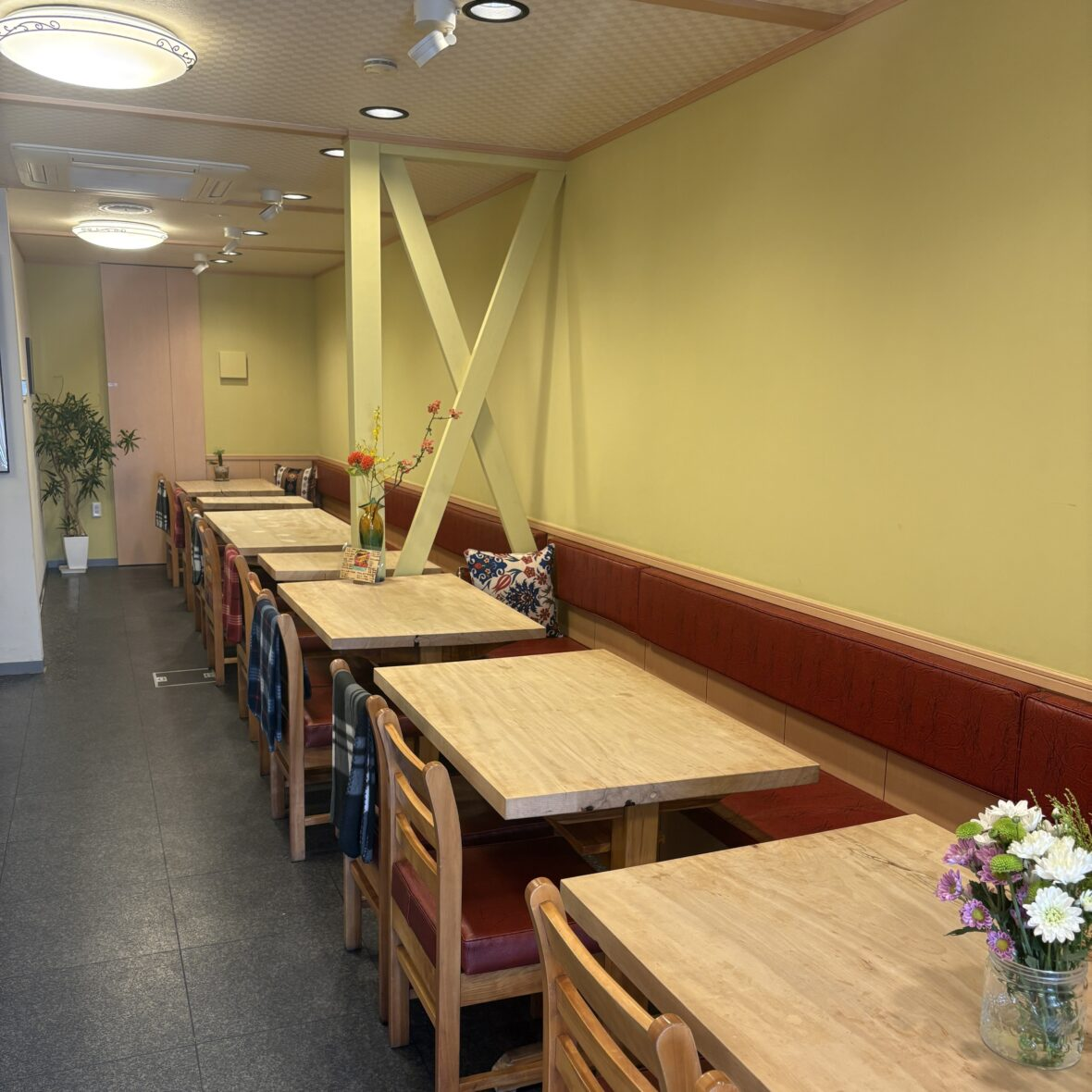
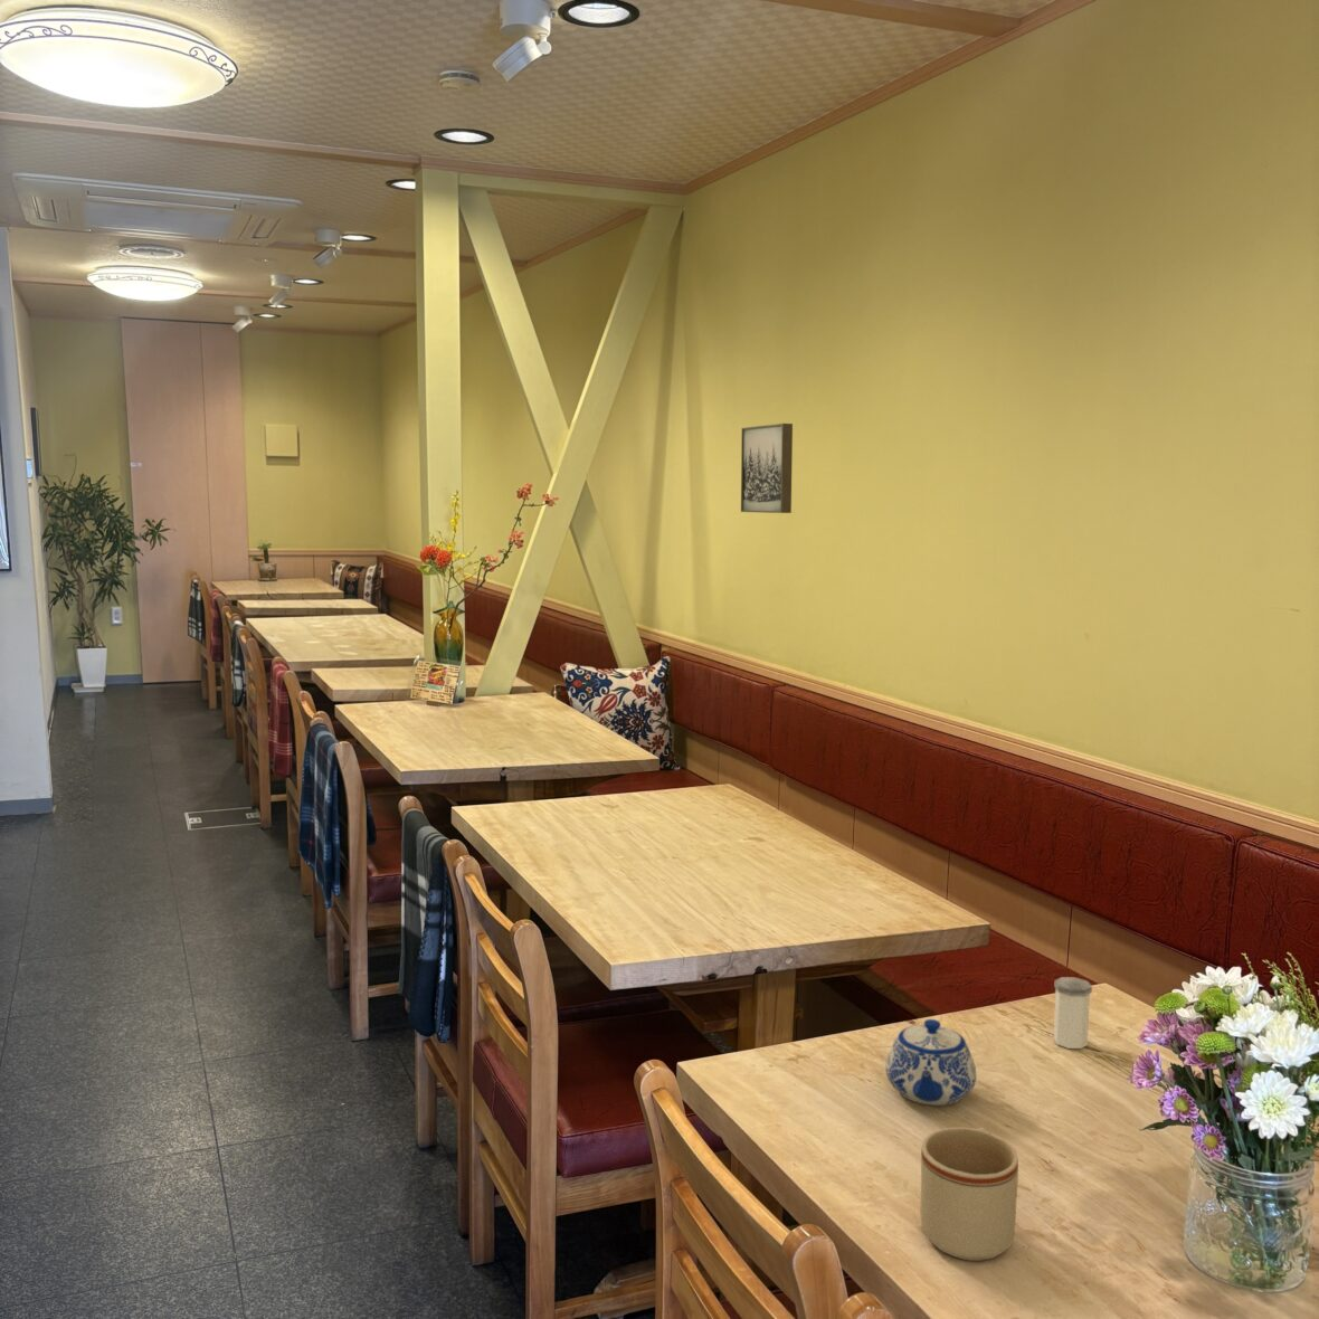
+ teapot (930, 1059)
+ wall art (766, 469)
+ mug (971, 1186)
+ salt shaker (1071, 1012)
